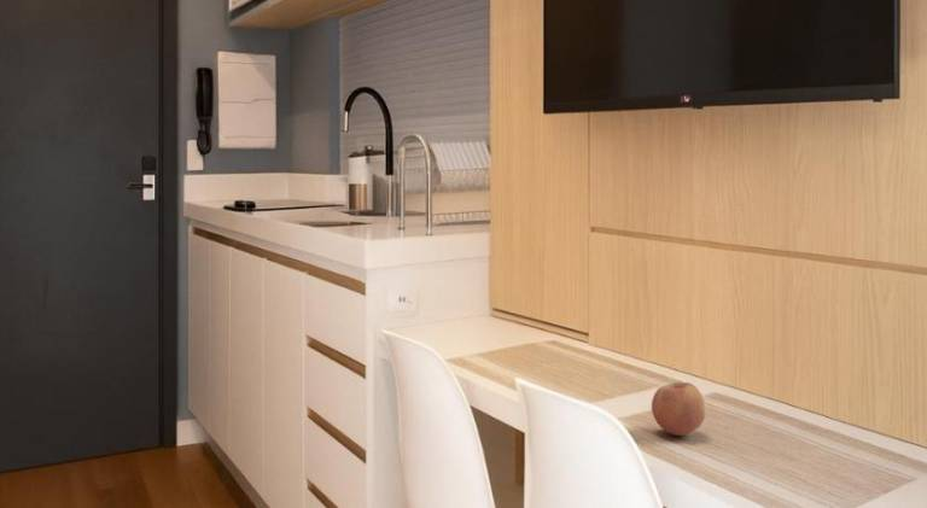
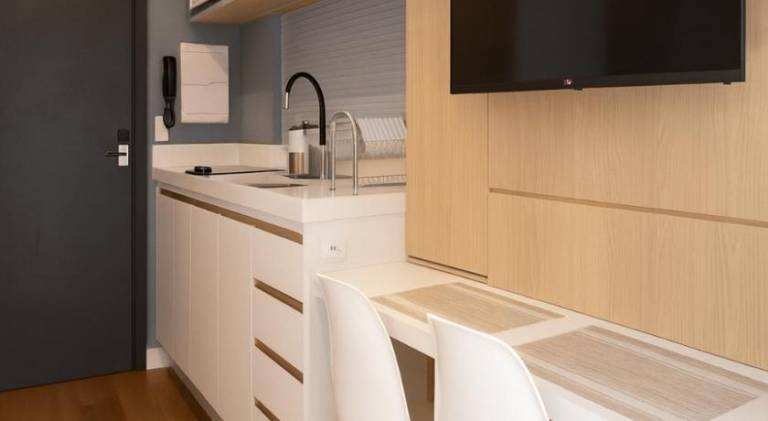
- fruit (678, 409)
